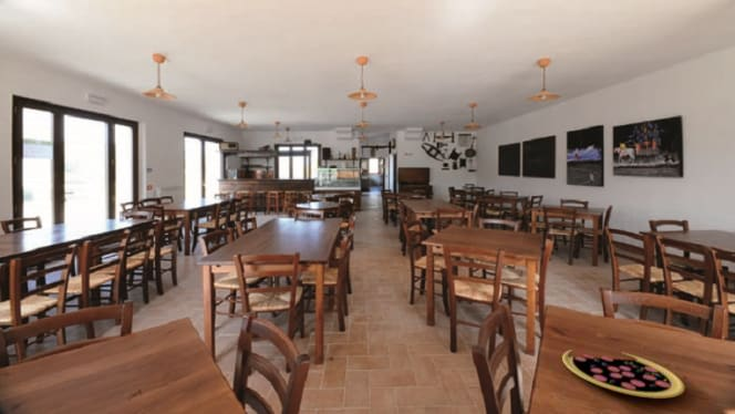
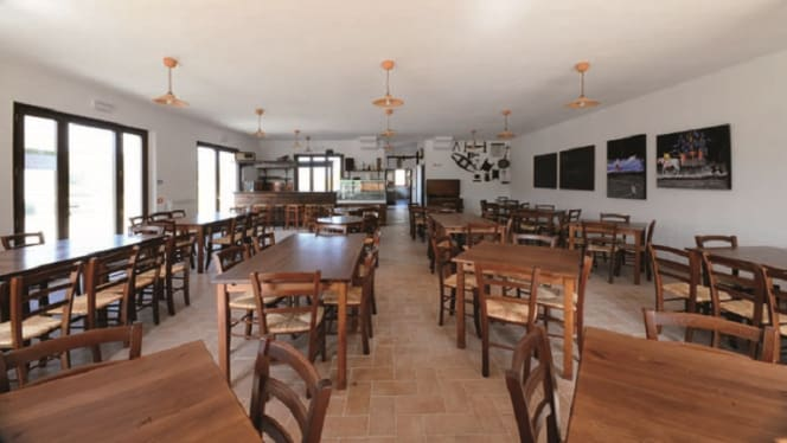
- pizza (618, 370)
